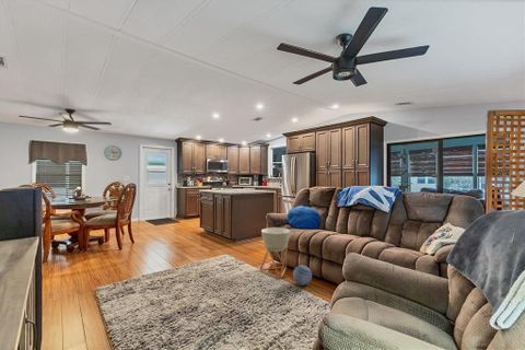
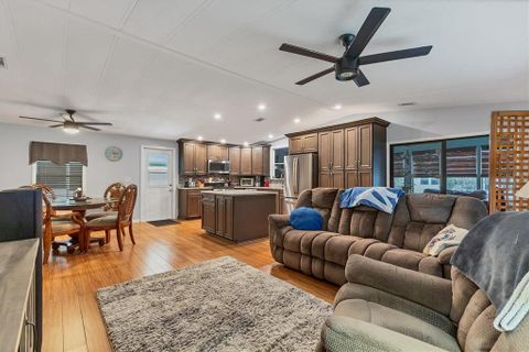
- decorative ball (302, 275)
- planter (276, 250)
